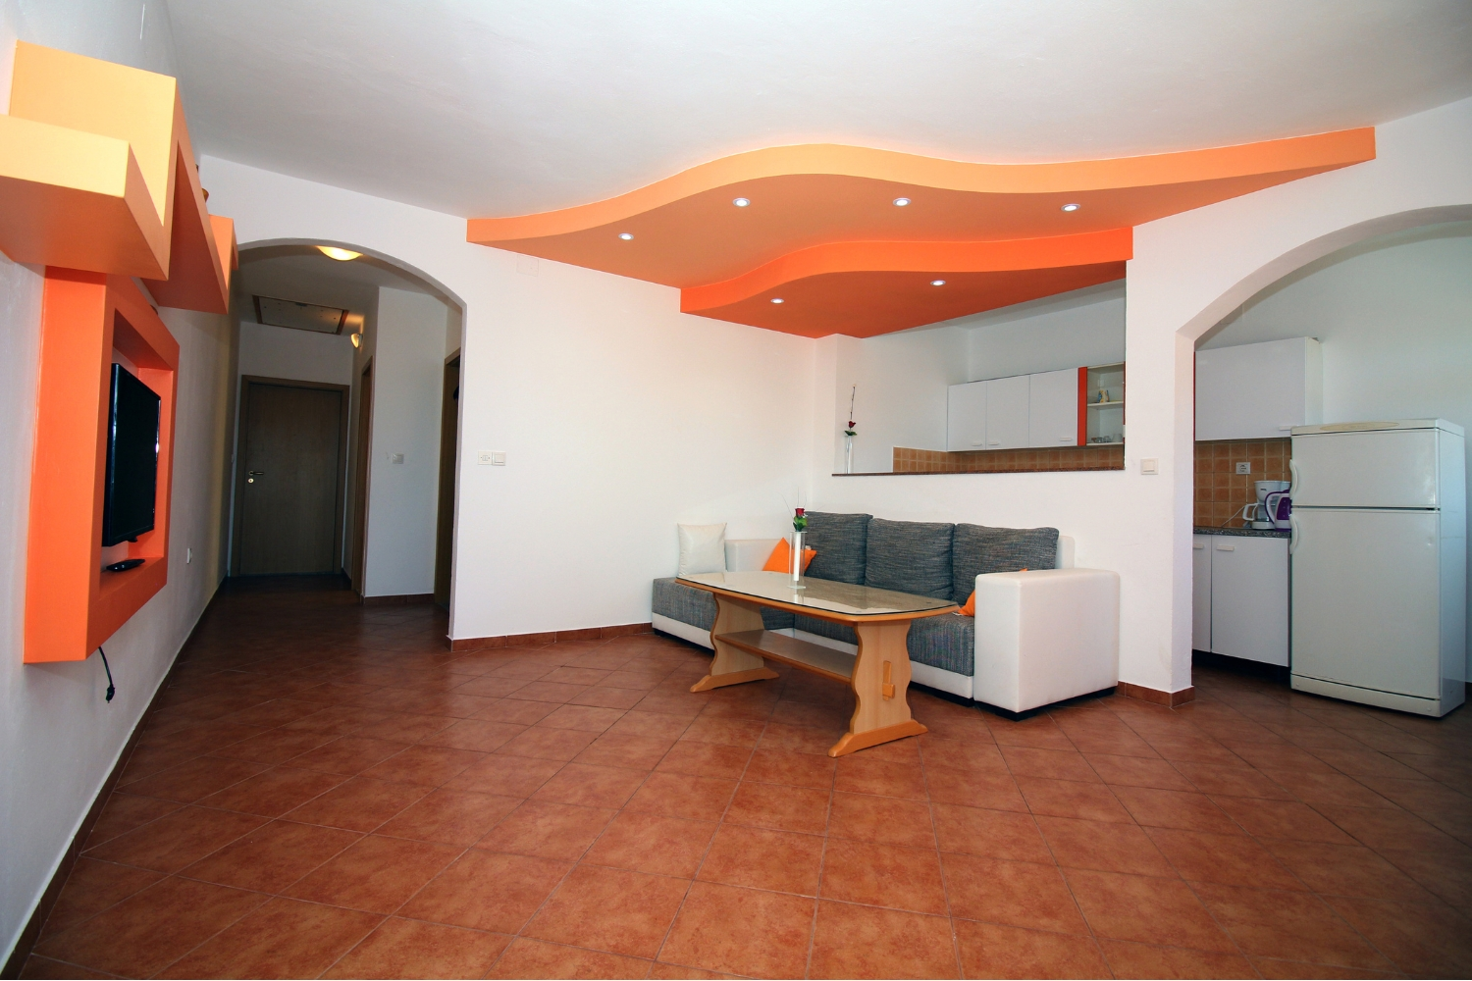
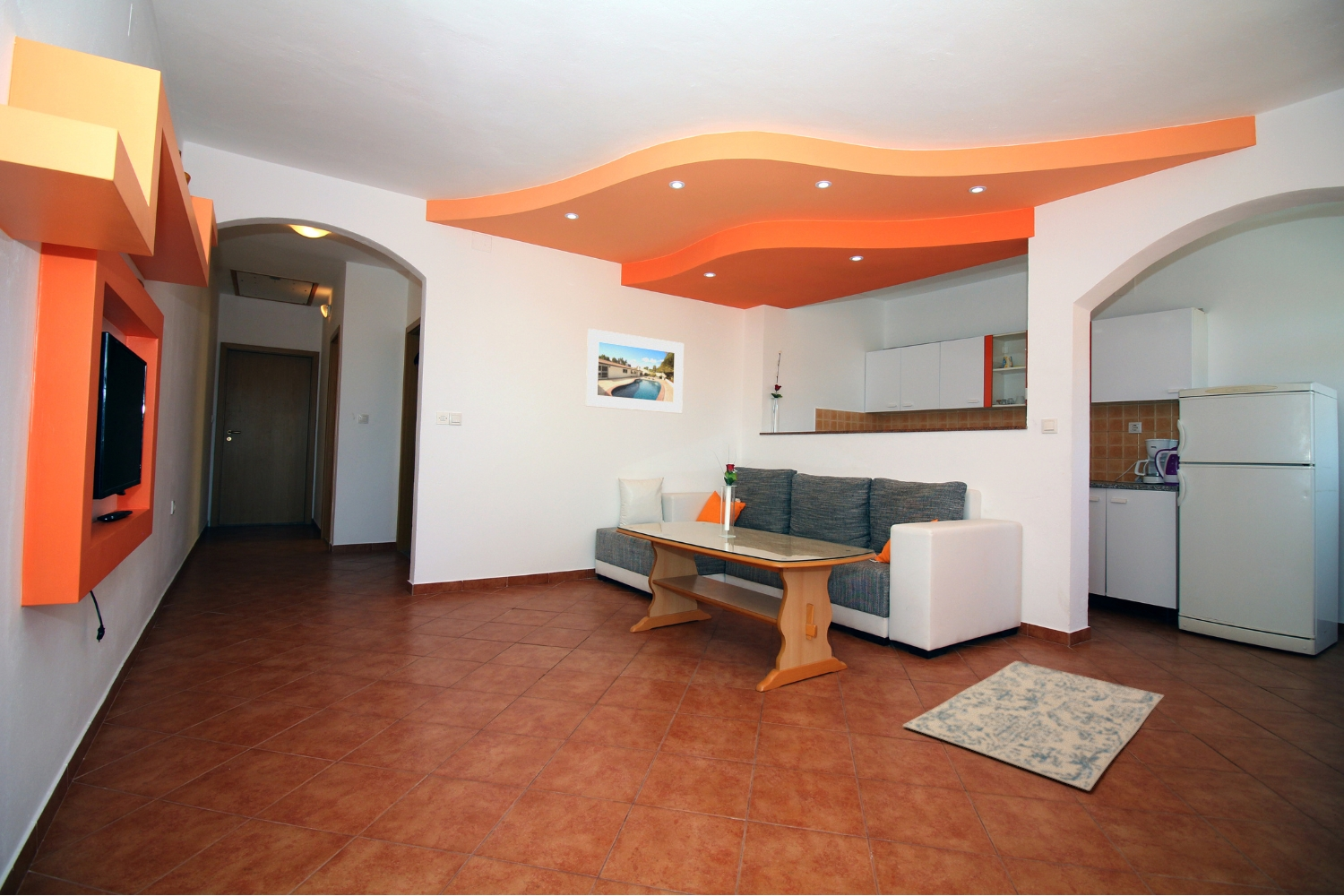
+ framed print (637, 373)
+ rug (1043, 709)
